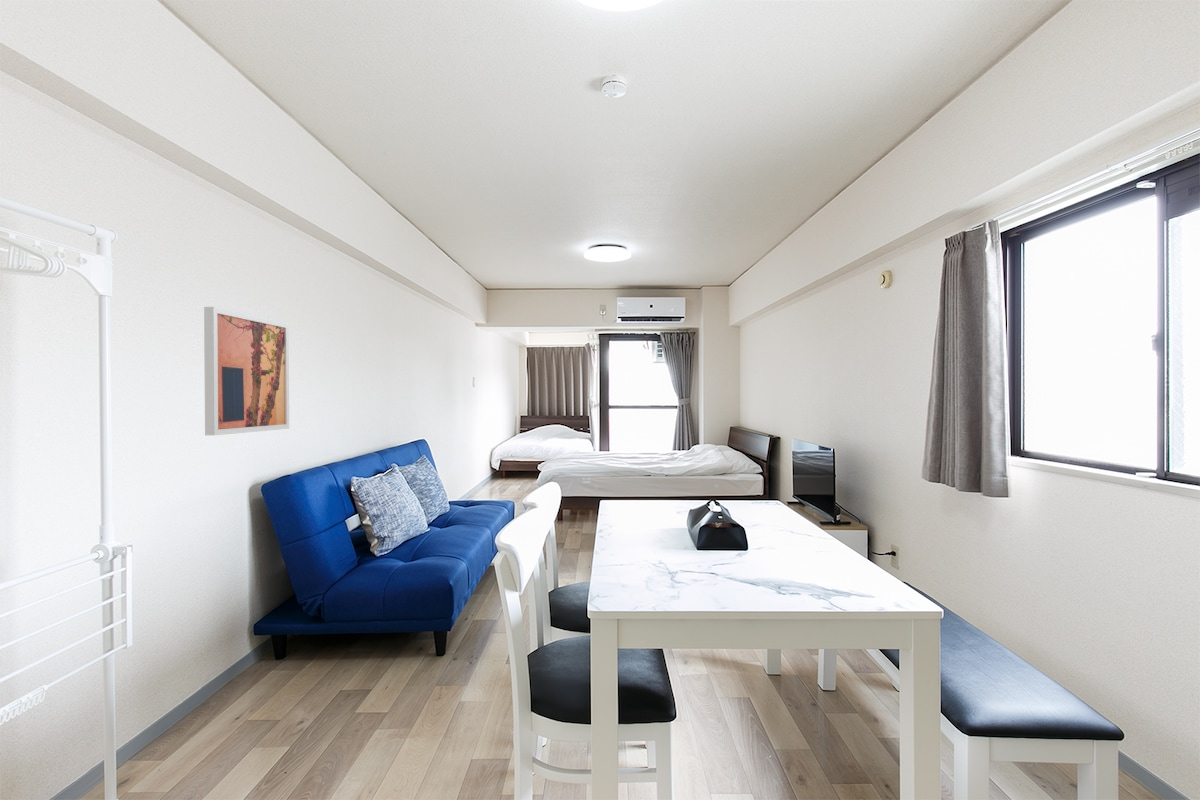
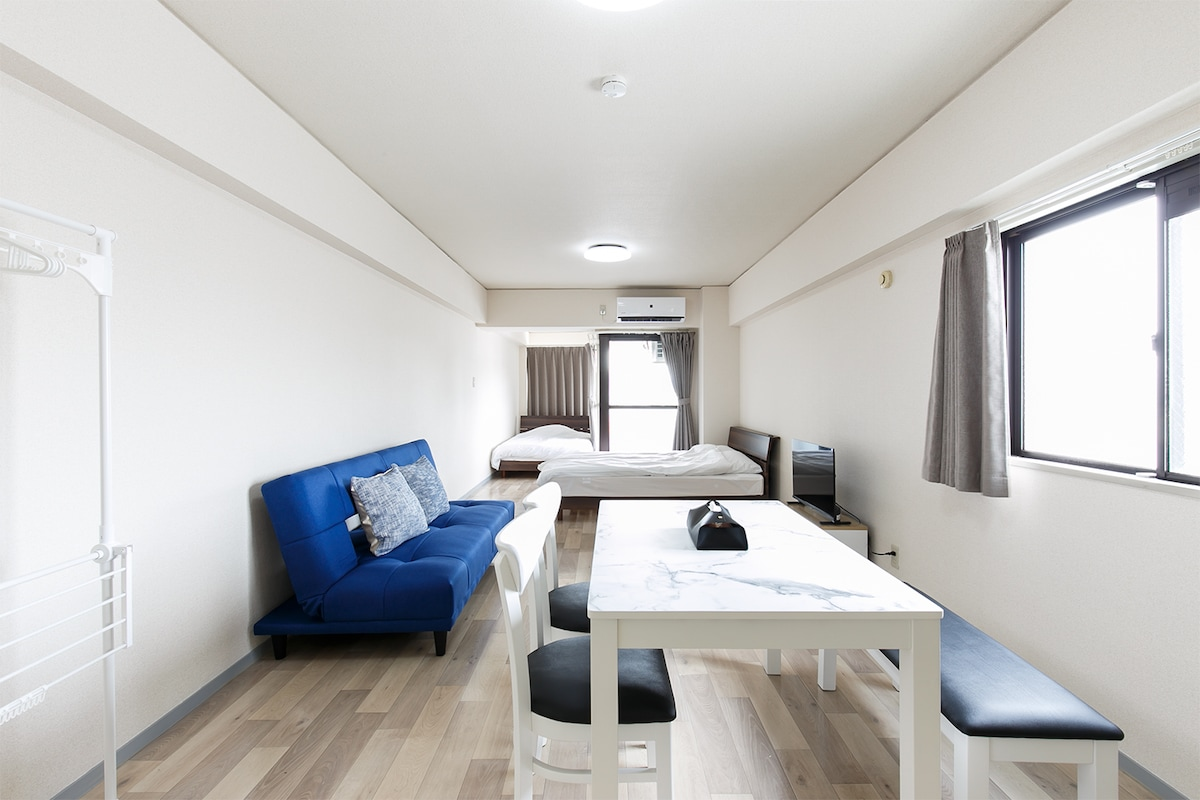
- wall art (251, 373)
